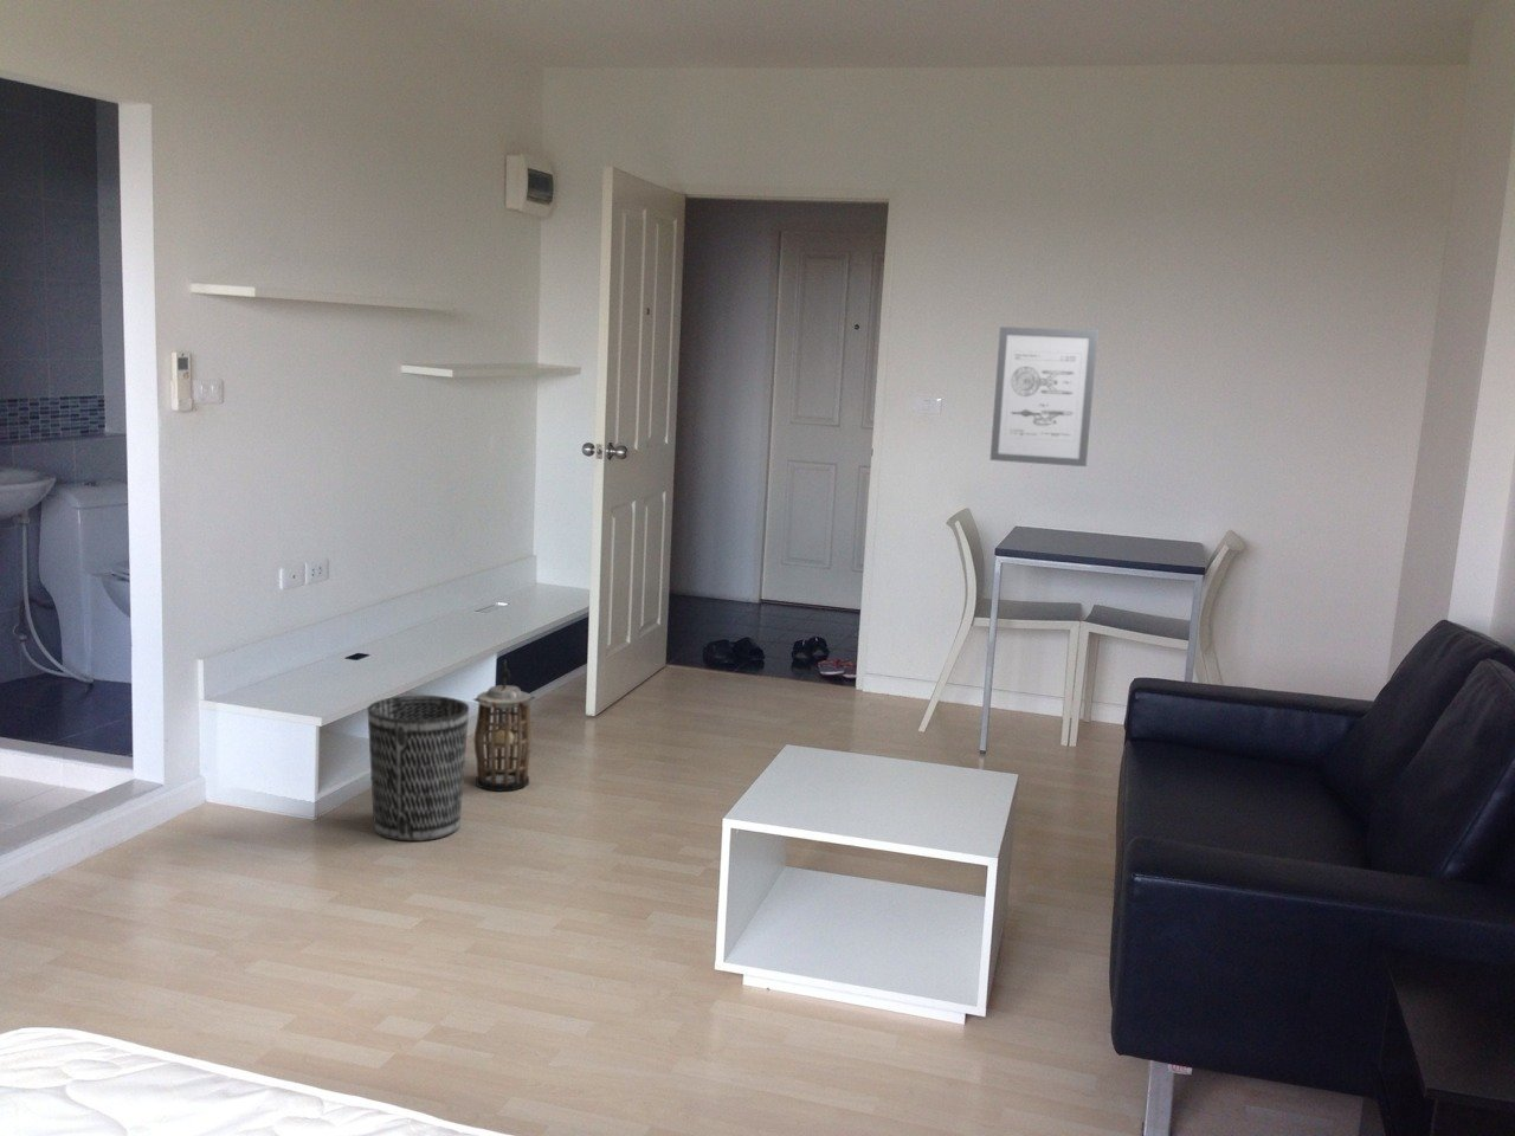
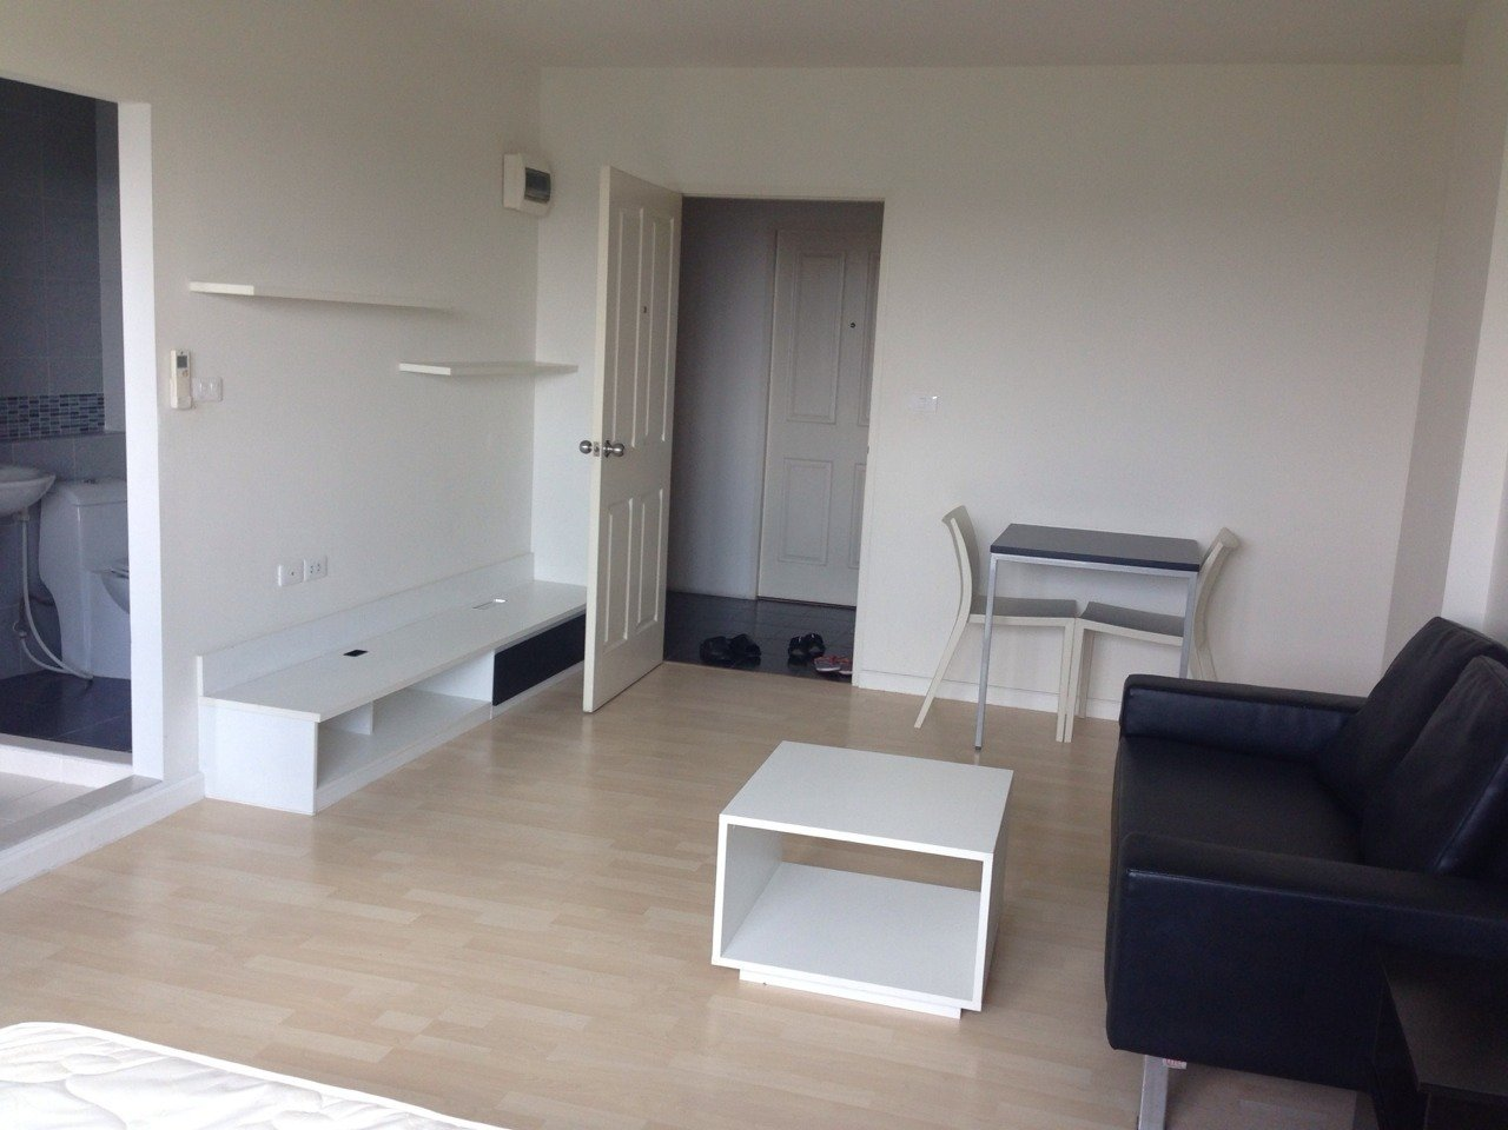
- wastebasket (418, 767)
- wall art (1043, 396)
- lantern (503, 721)
